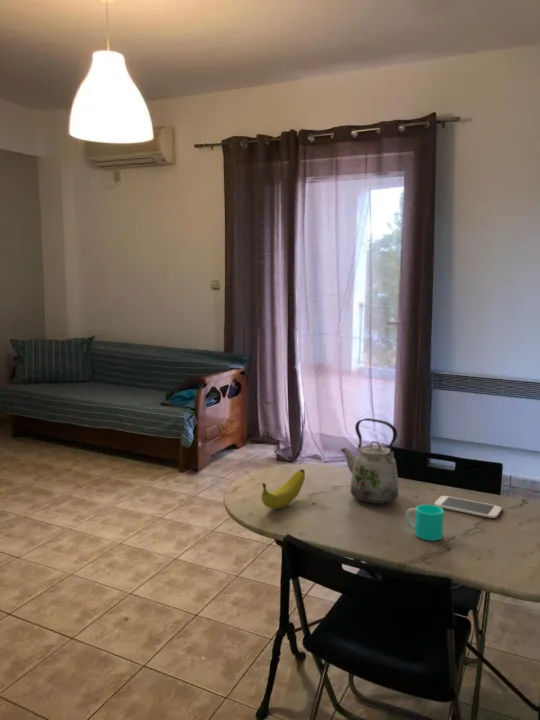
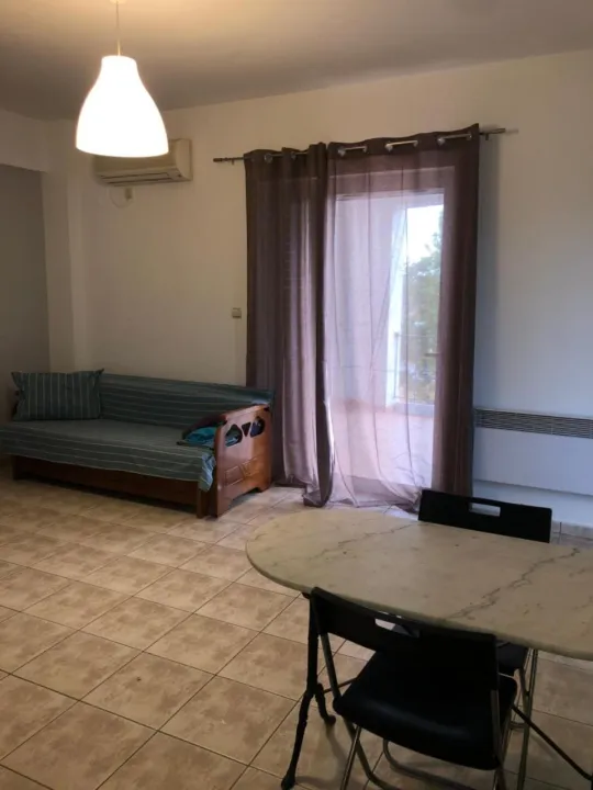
- kettle (367, 457)
- smartphone (467, 506)
- cup (424, 521)
- fruit (281, 489)
